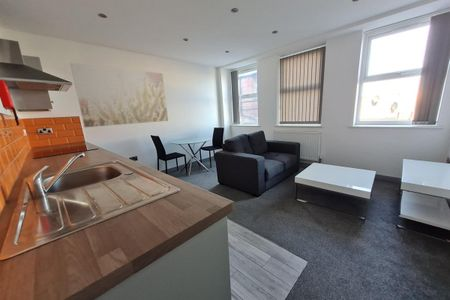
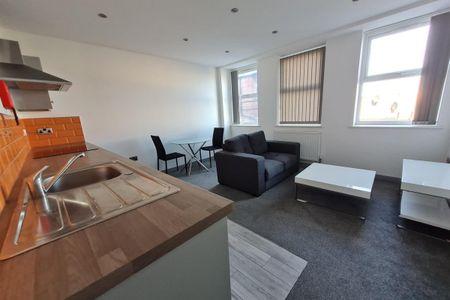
- wall art (128, 97)
